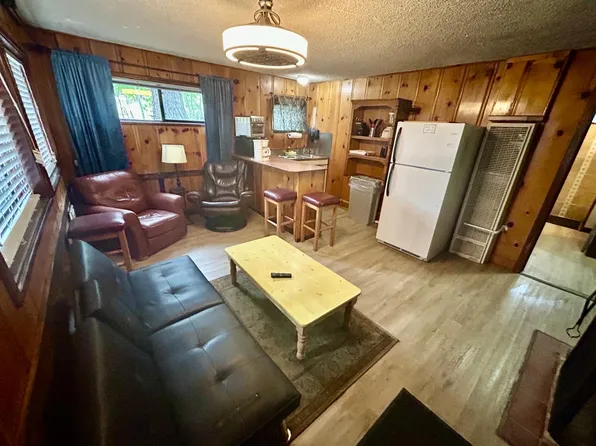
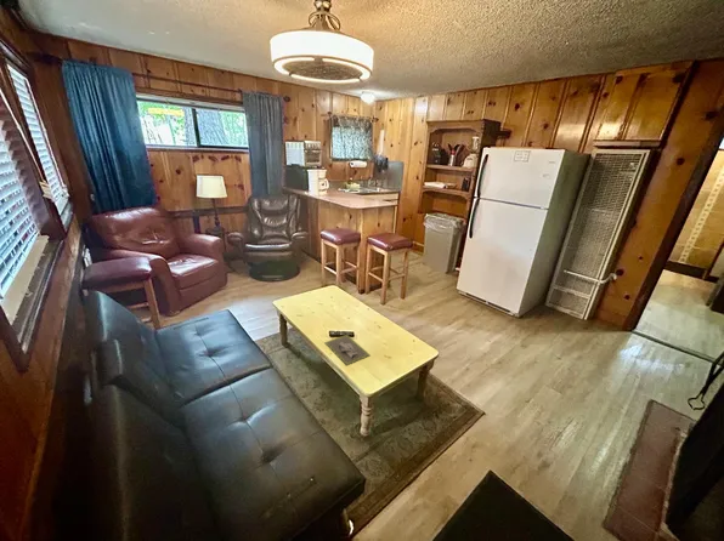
+ architectural model (346, 347)
